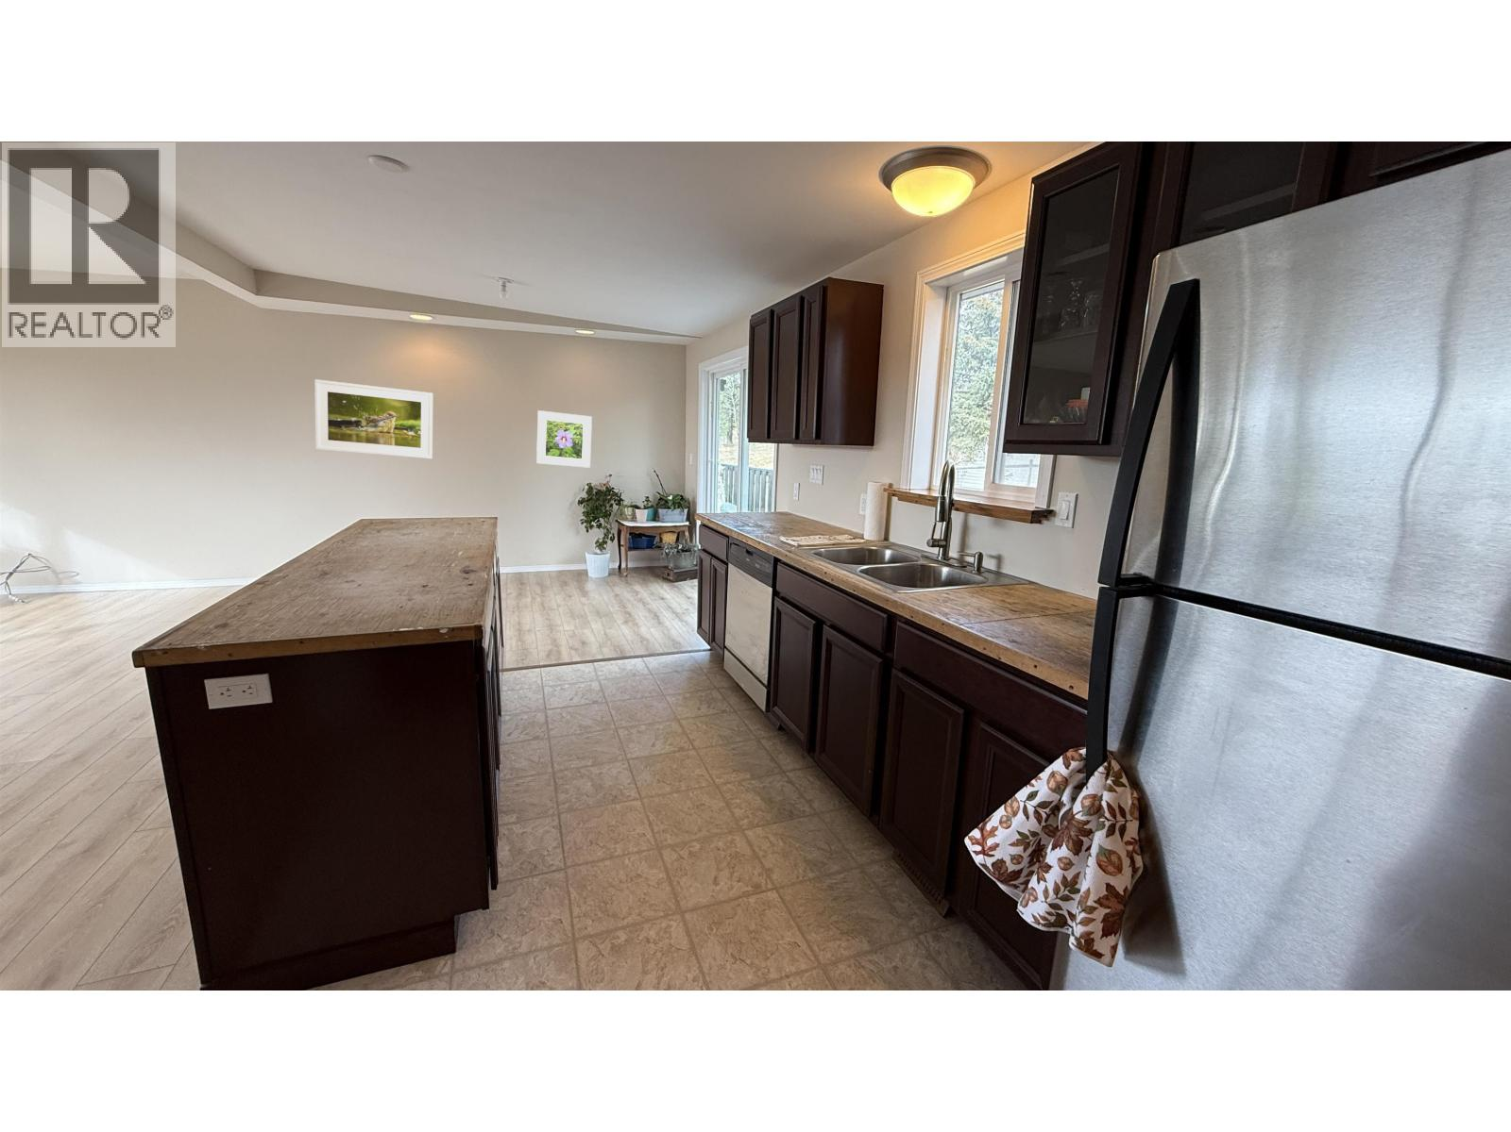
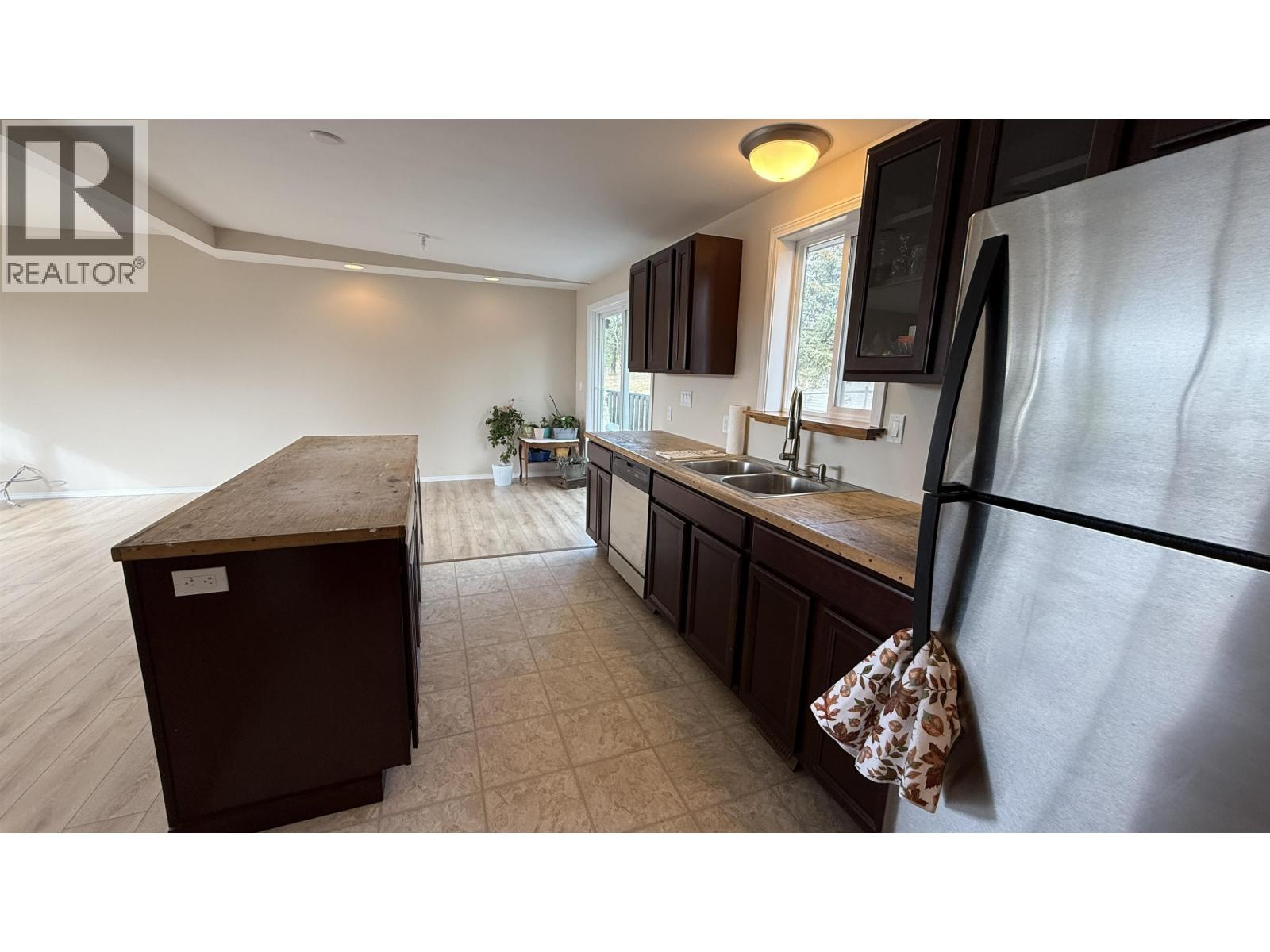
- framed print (564, 440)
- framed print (375, 420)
